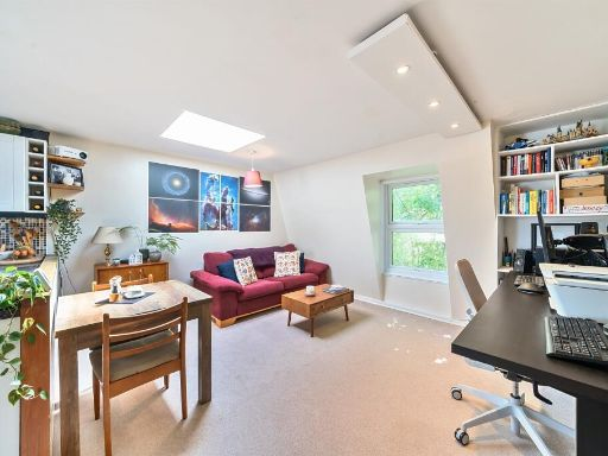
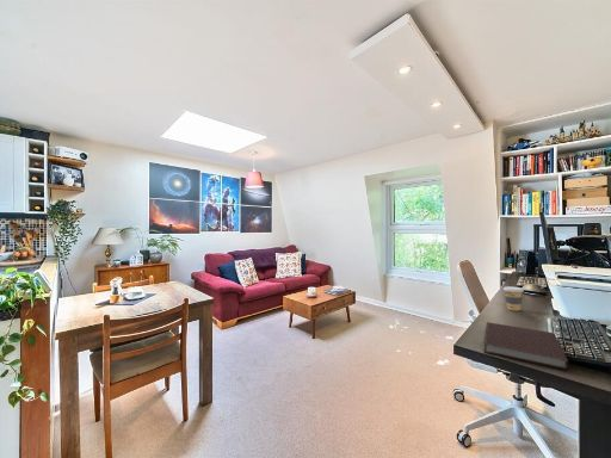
+ coffee cup (513, 298)
+ notebook (520, 341)
